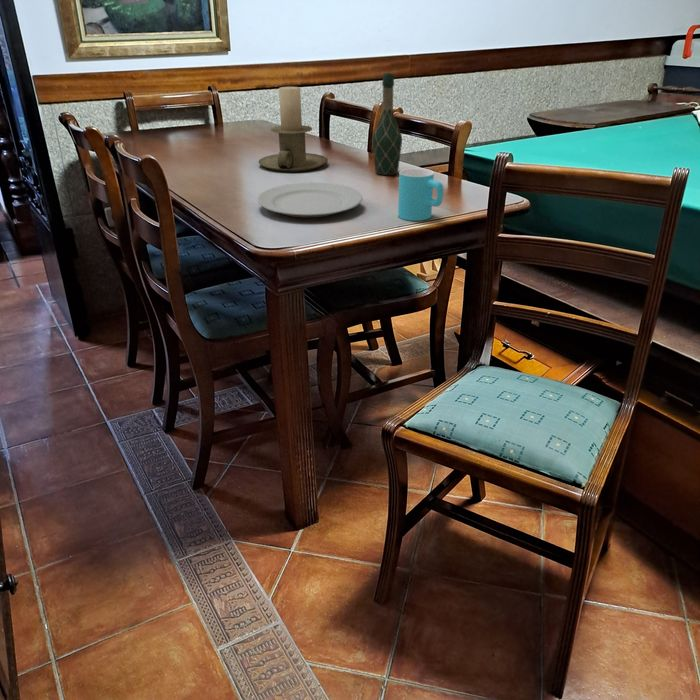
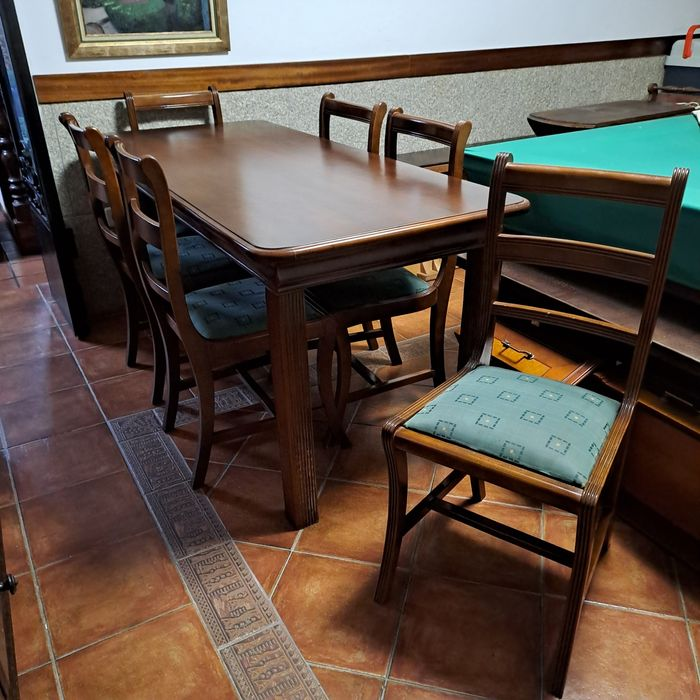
- wine bottle (387, 125)
- cup (418, 196)
- candle holder (291, 127)
- chinaware (310, 201)
